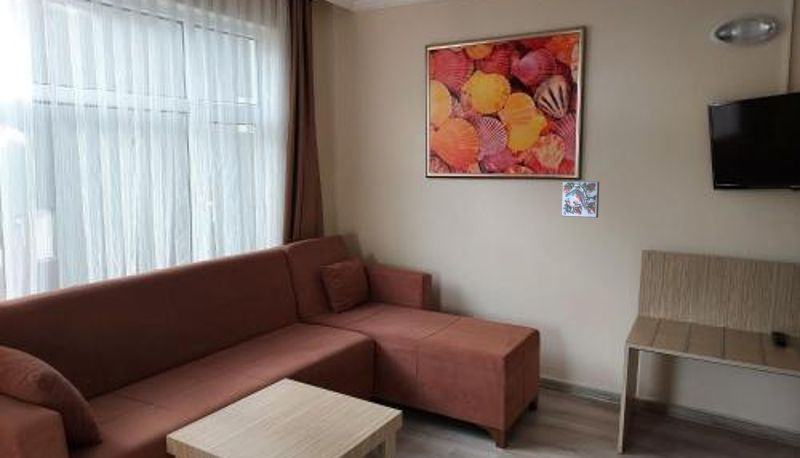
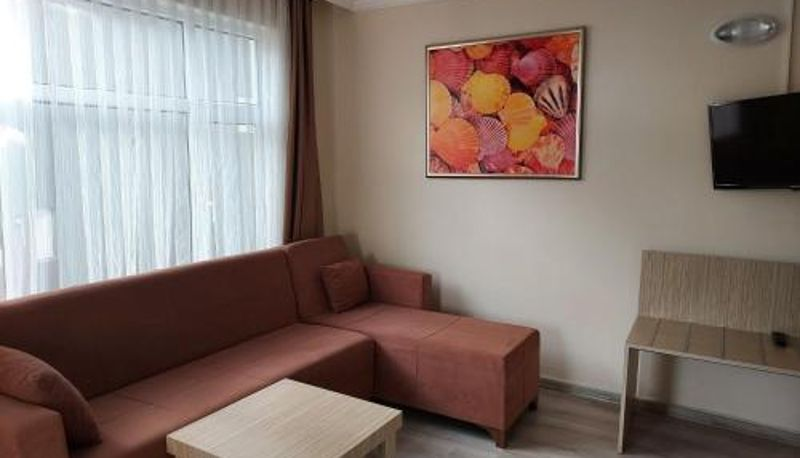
- decorative tile (579, 199)
